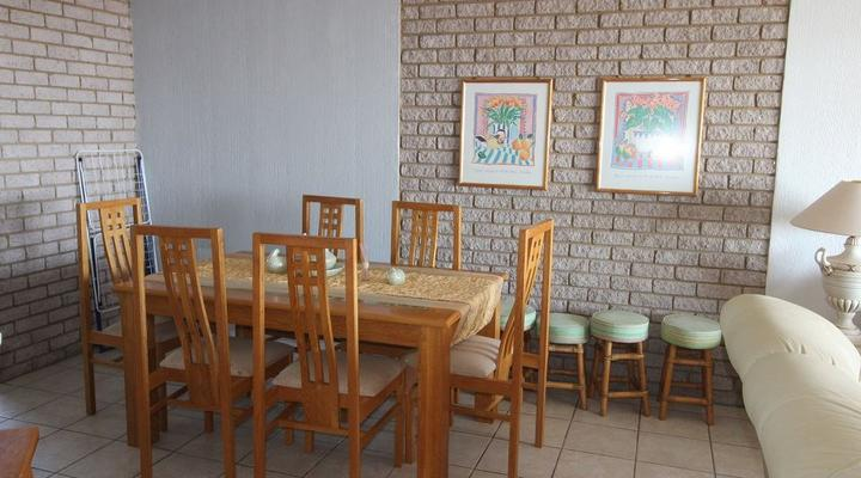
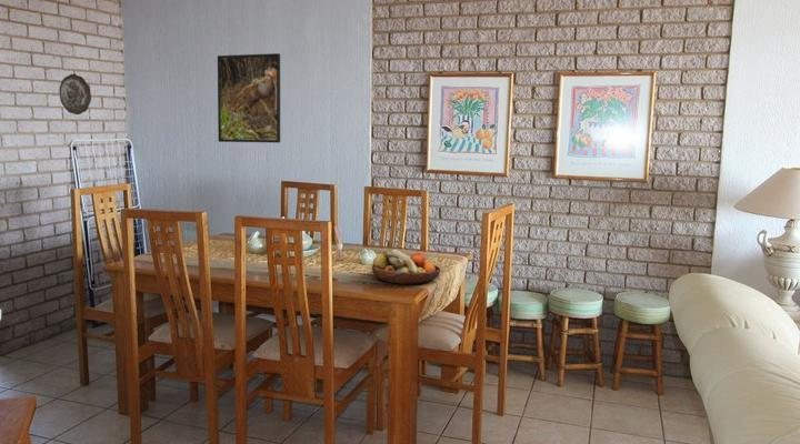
+ decorative plate (73, 94)
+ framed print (248, 99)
+ fruit bowl (406, 264)
